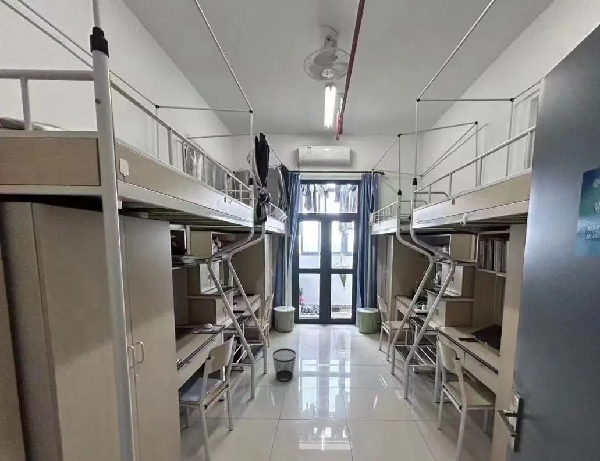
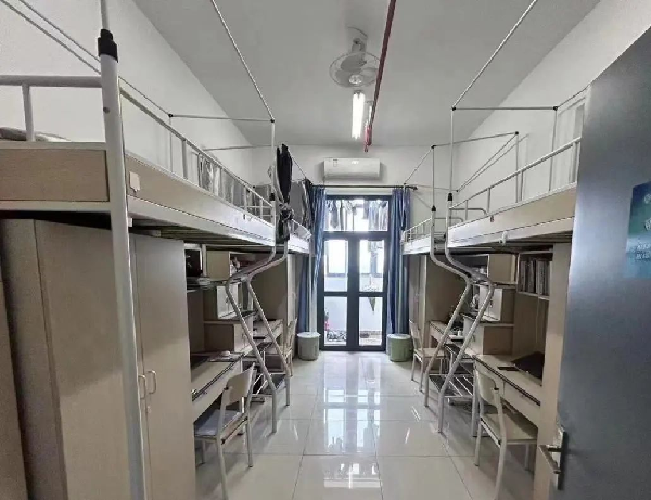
- wastebasket (284, 365)
